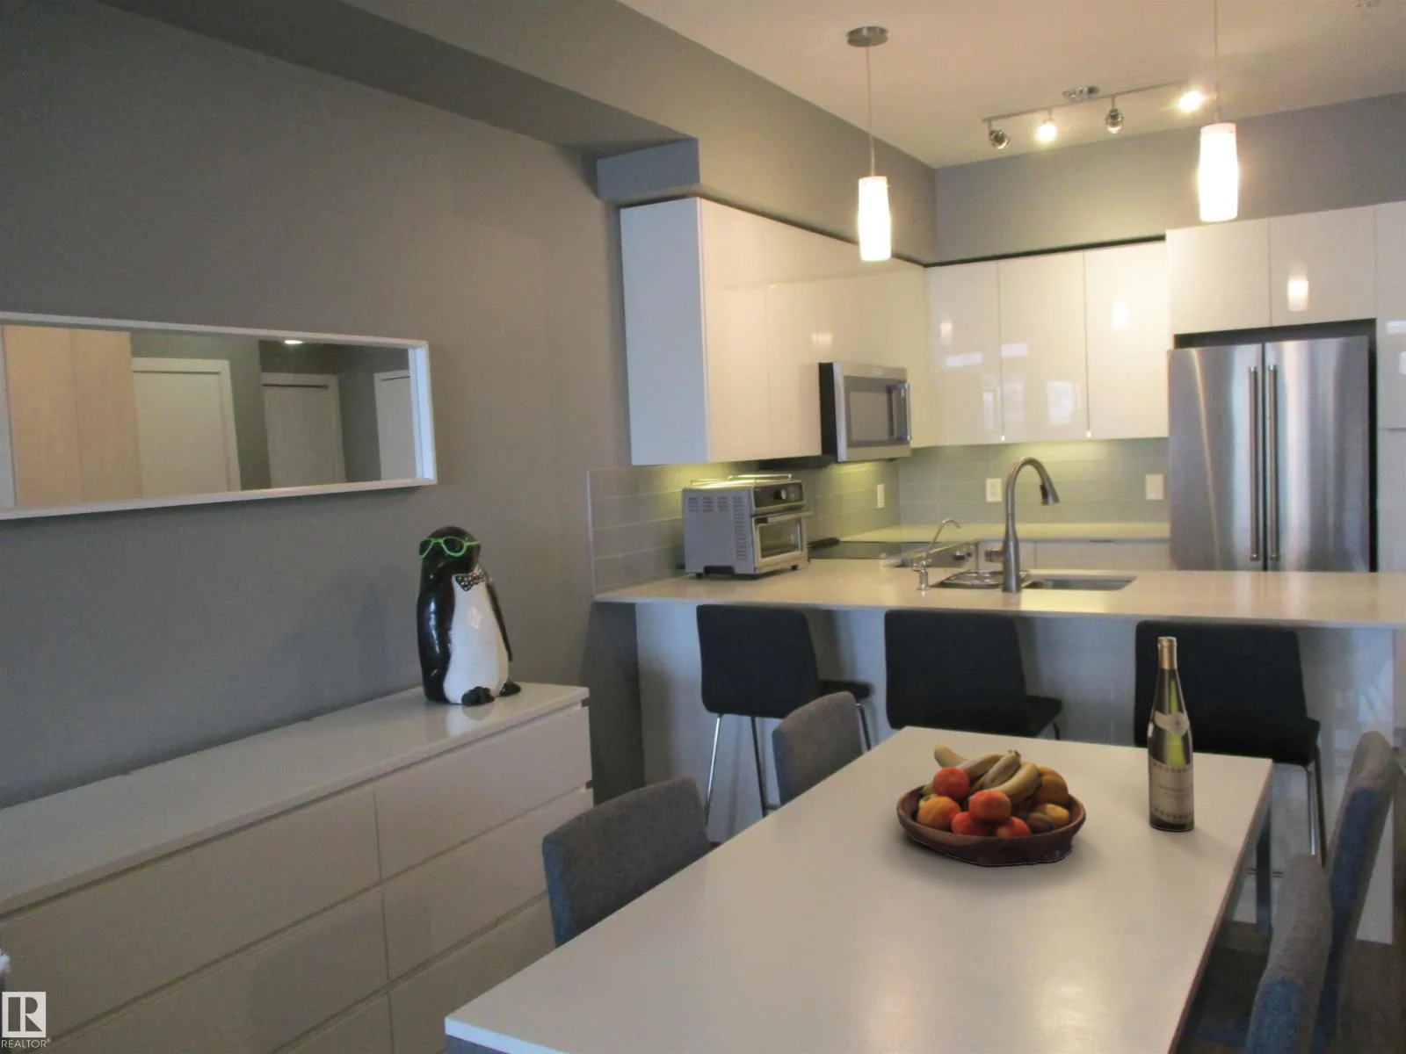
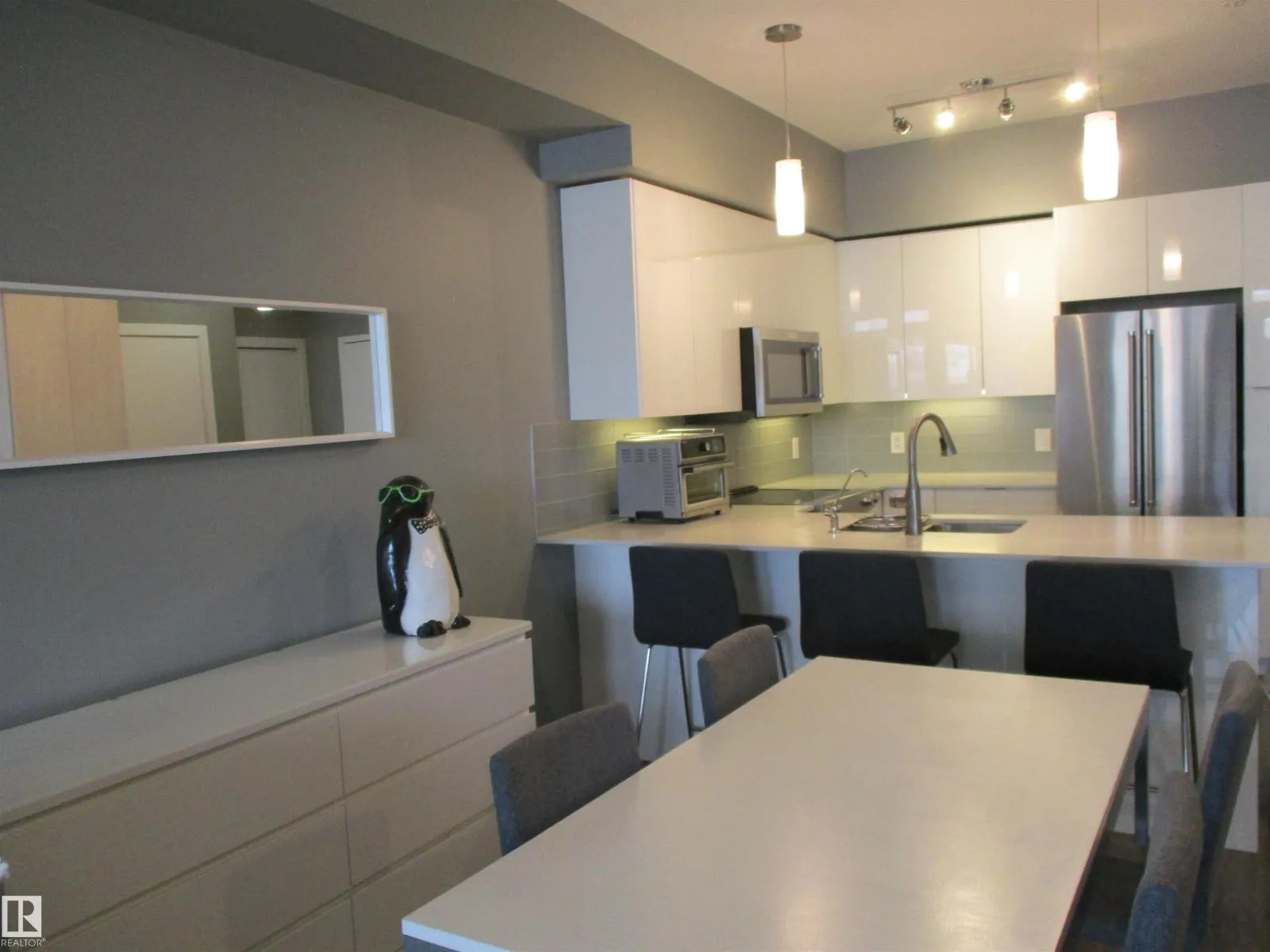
- fruit bowl (986, 797)
- wine bottle (1169, 732)
